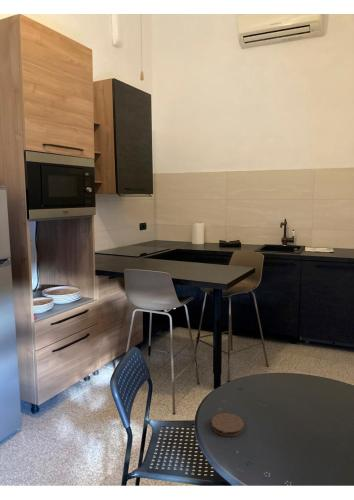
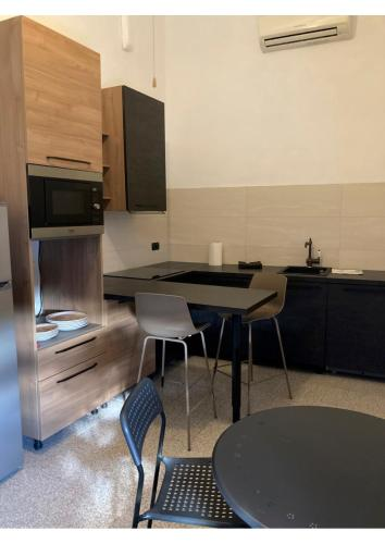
- coaster (227, 424)
